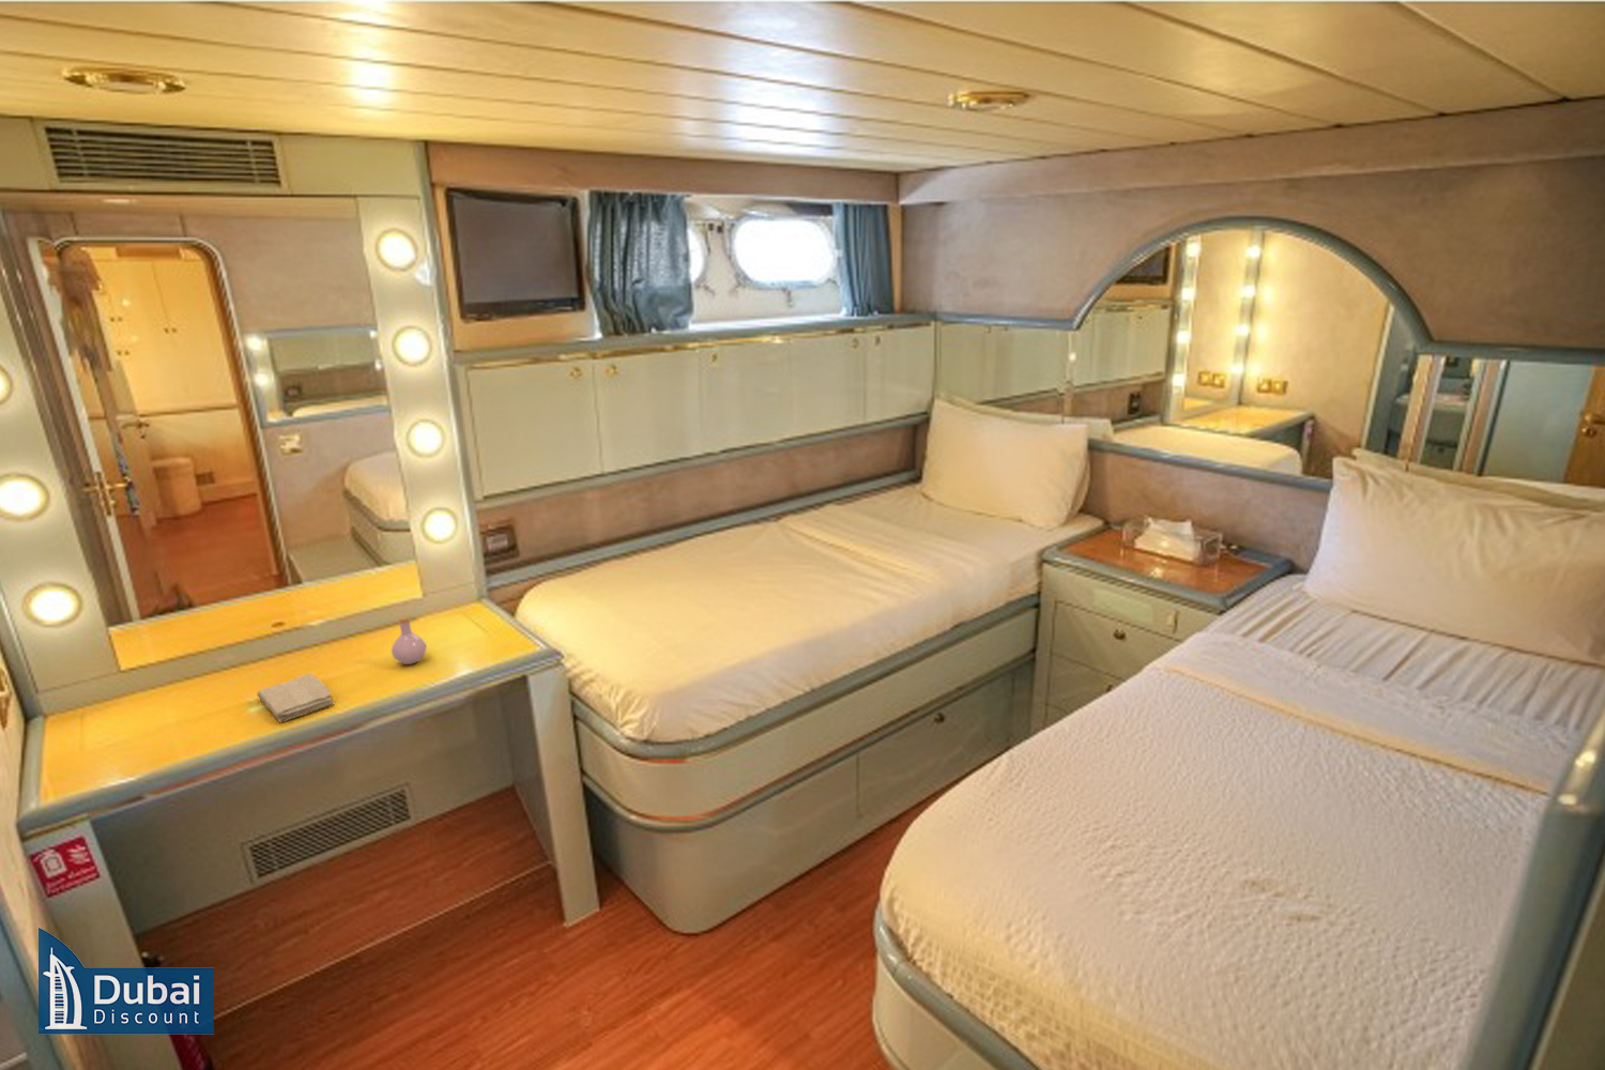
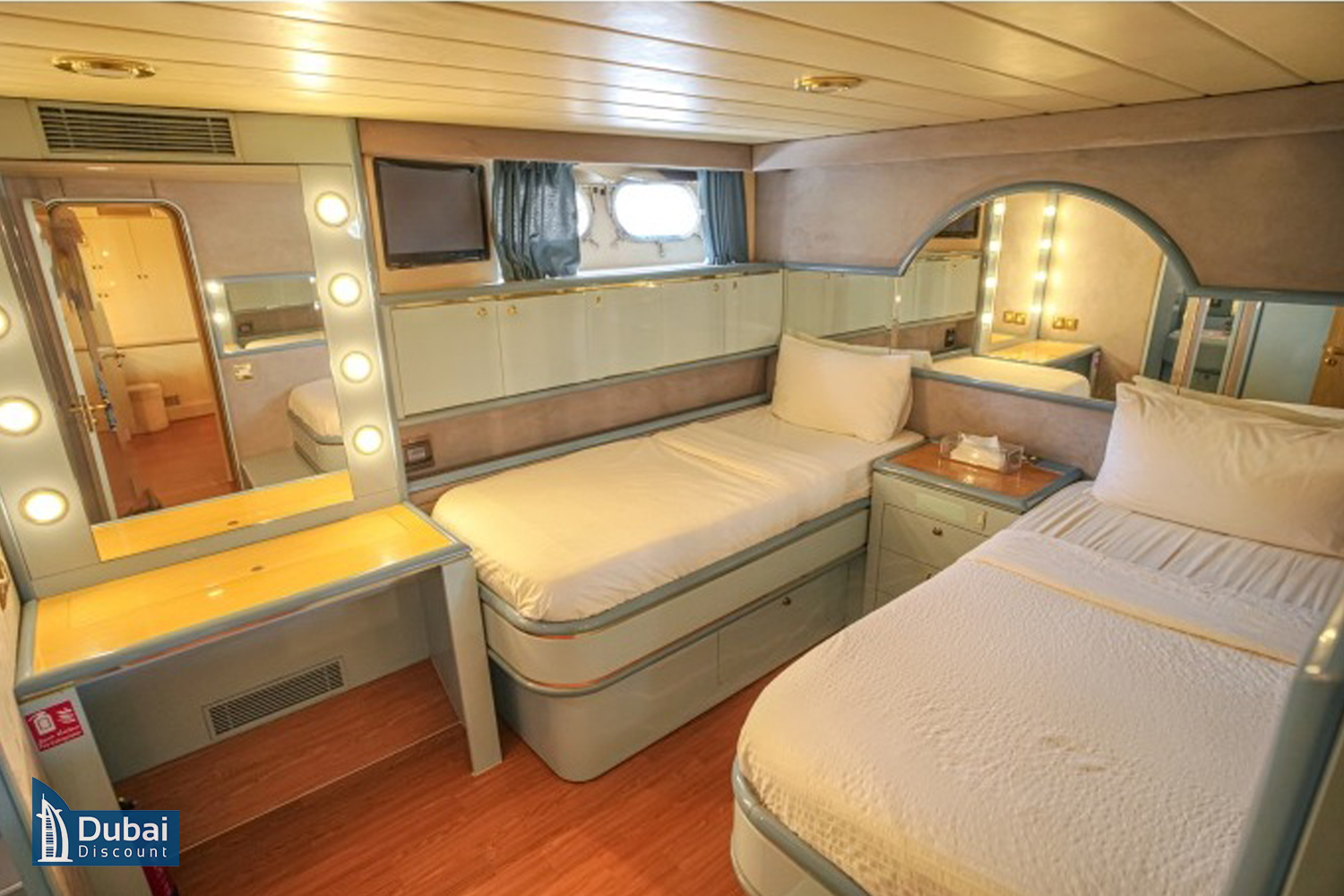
- perfume bottle (406, 640)
- washcloth (295, 695)
